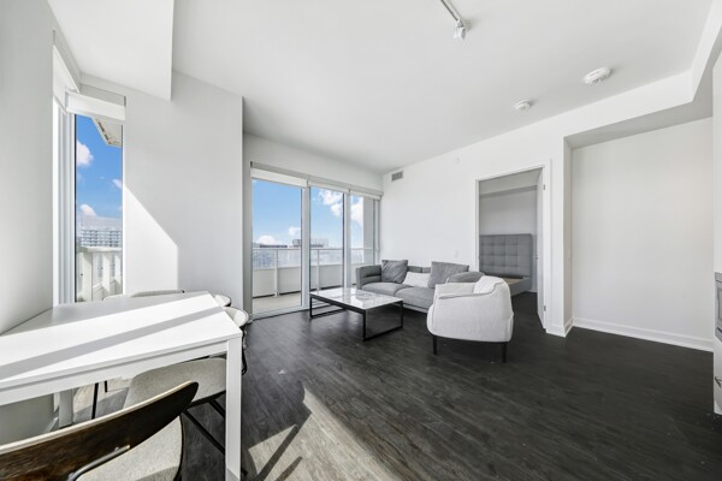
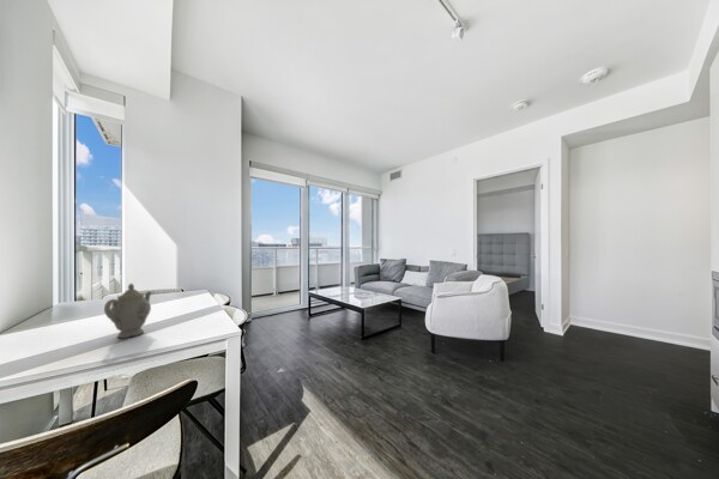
+ chinaware (131, 308)
